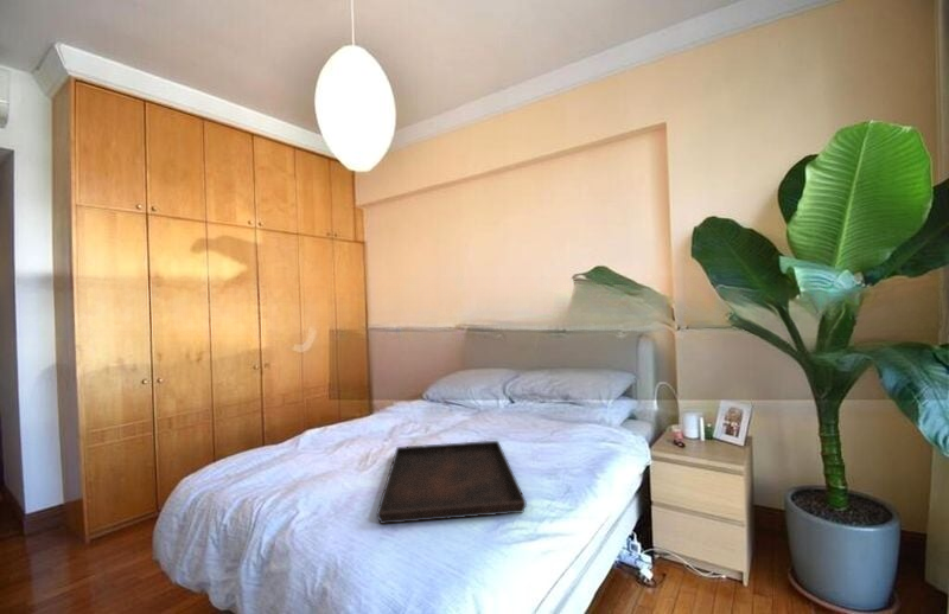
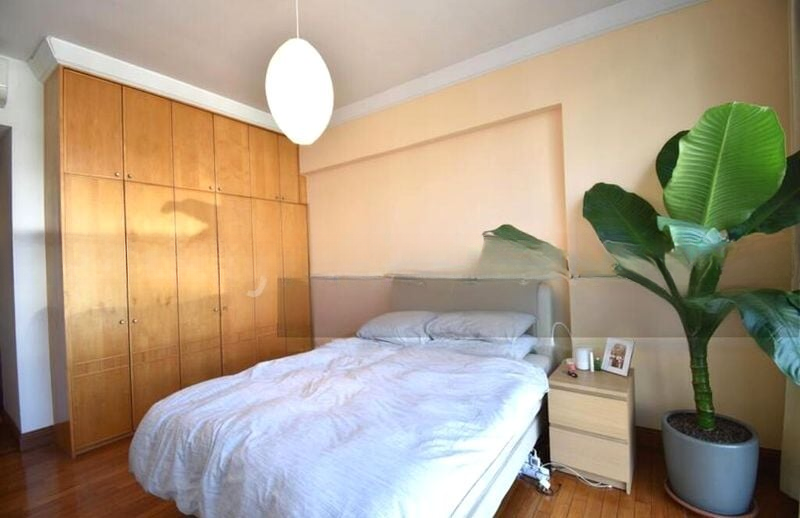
- serving tray (450, 474)
